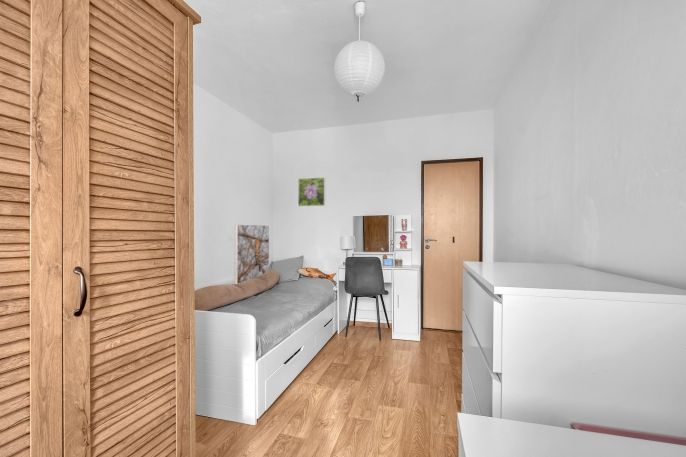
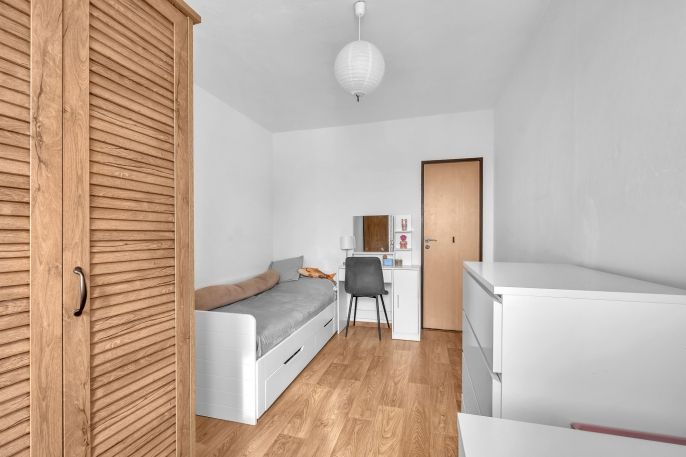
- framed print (311, 192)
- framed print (253, 253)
